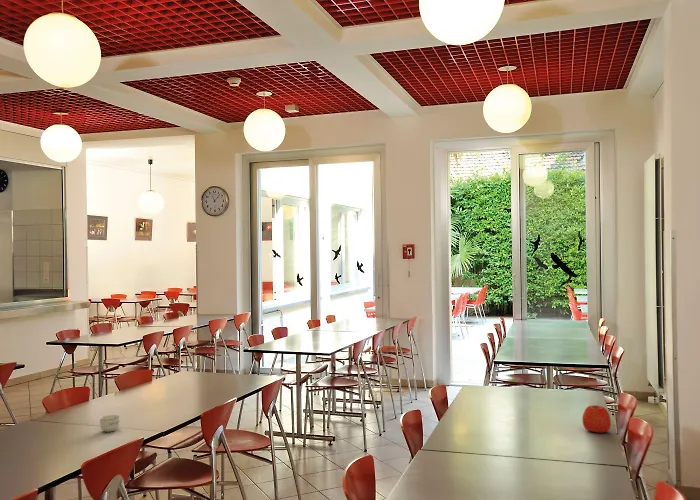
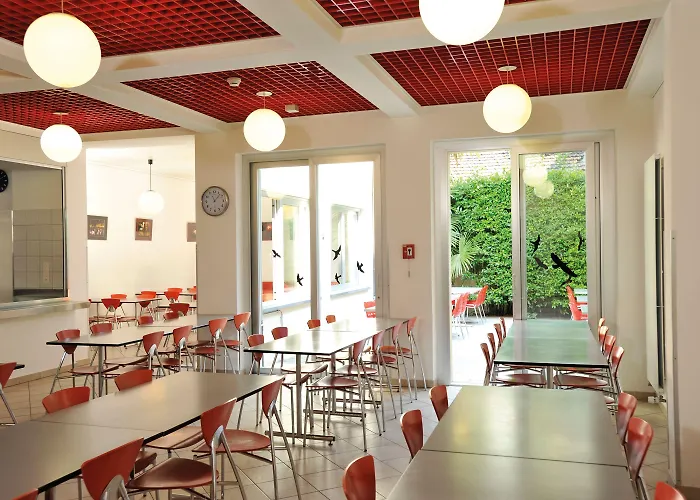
- cup (111, 422)
- apple (596, 417)
